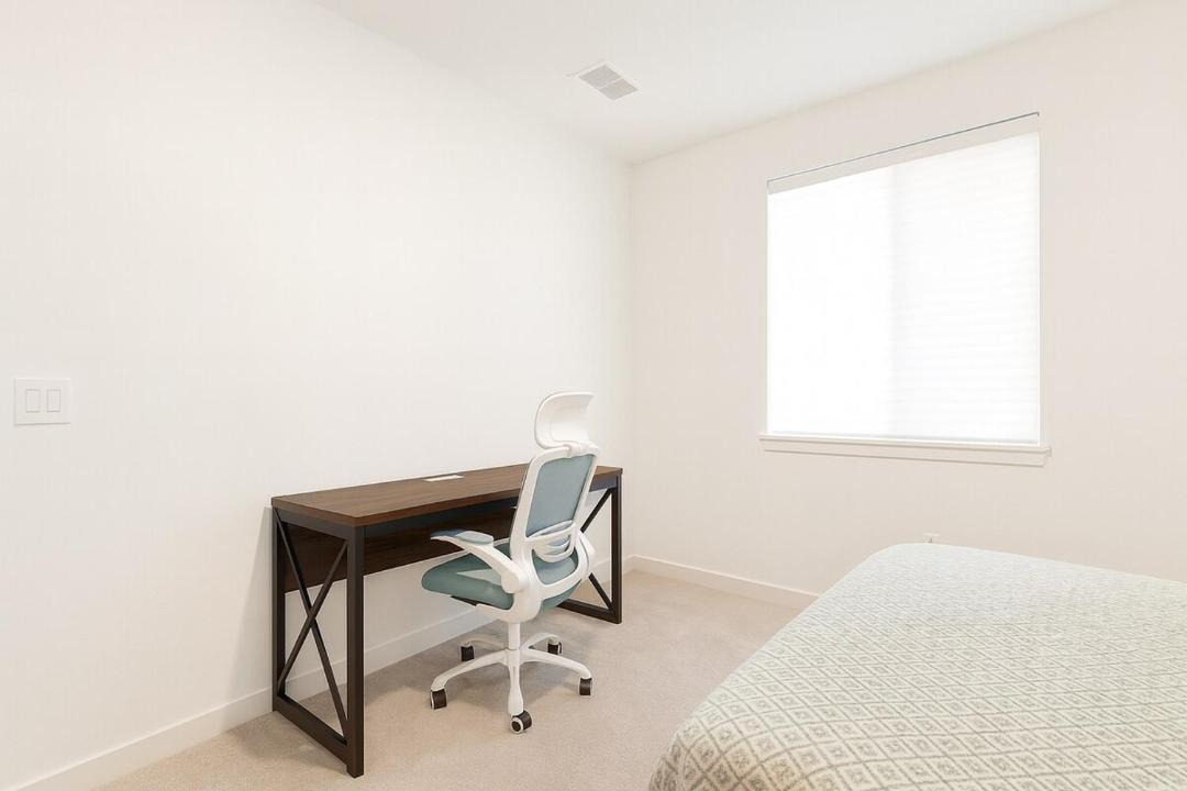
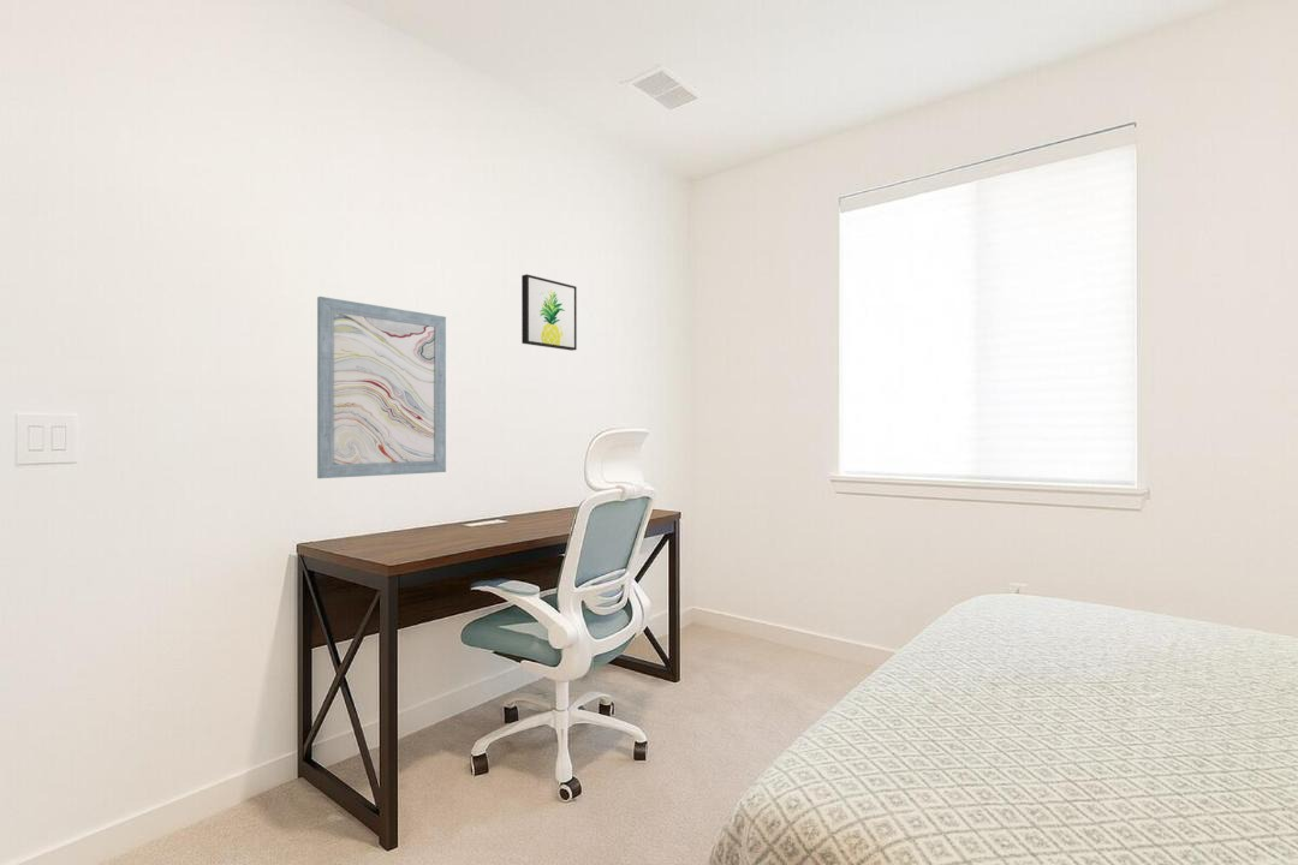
+ wall art (386, 390)
+ wall art (549, 314)
